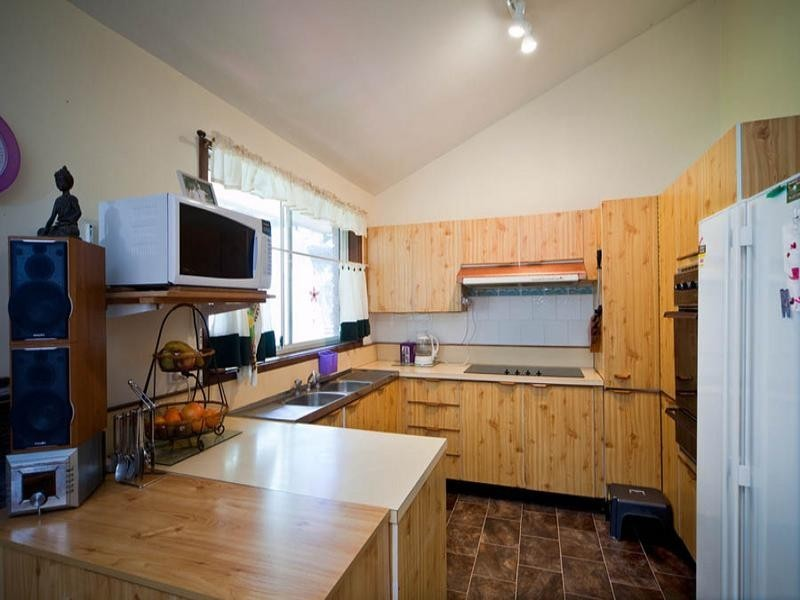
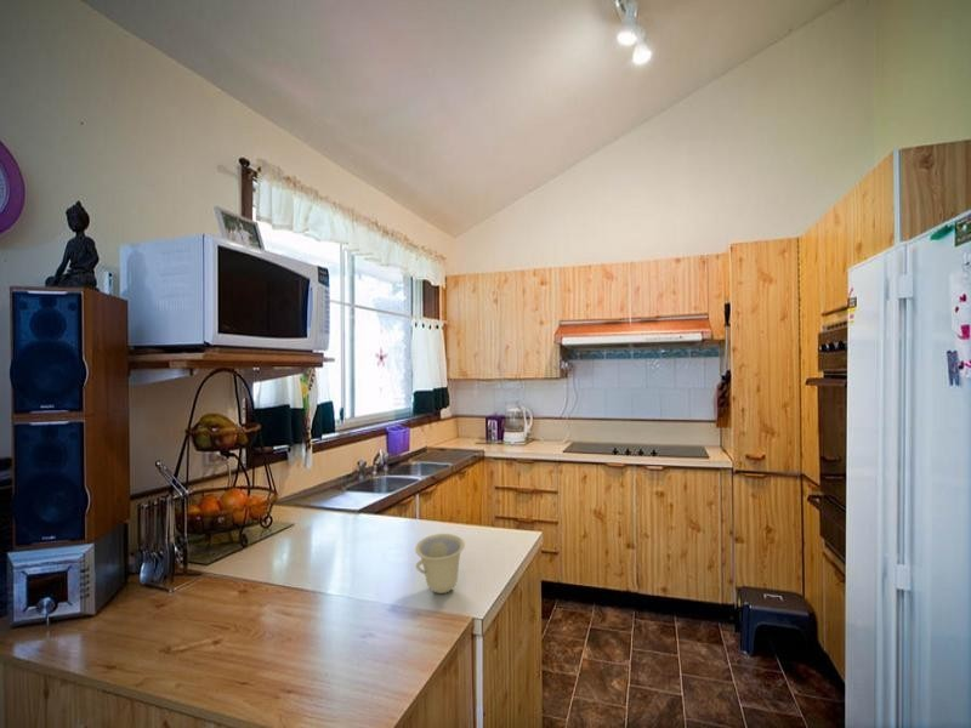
+ cup (439, 567)
